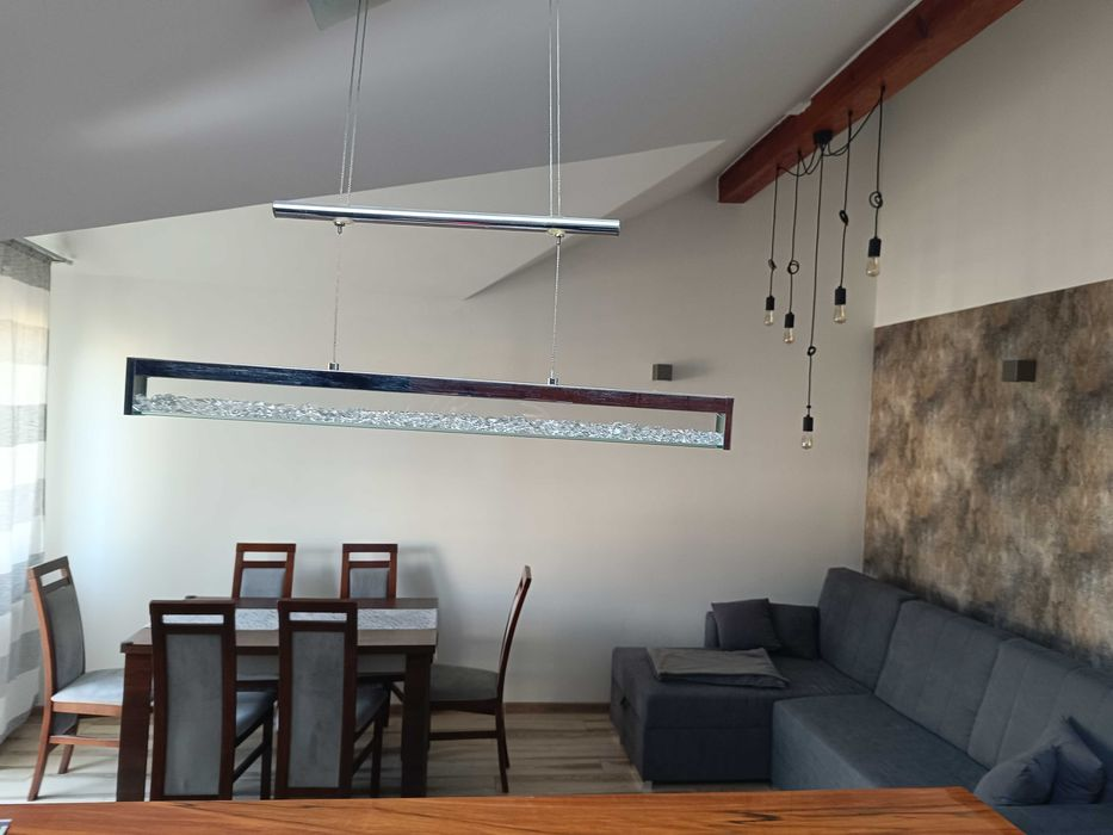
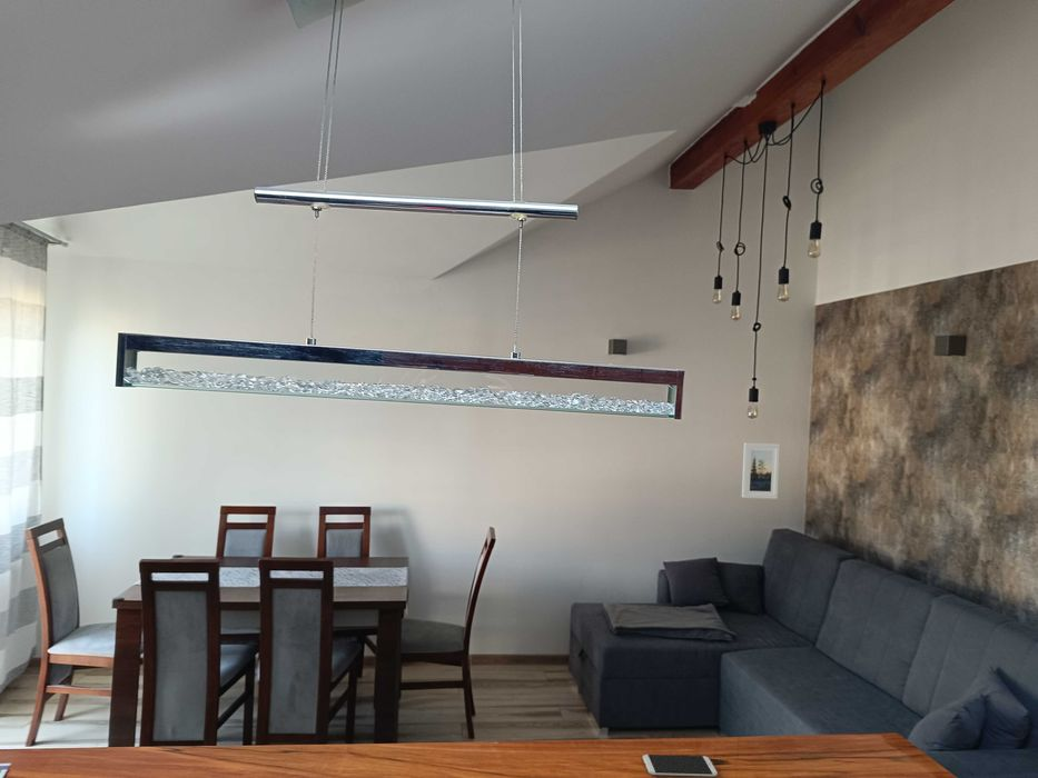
+ smartphone (679, 765)
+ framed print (760, 470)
